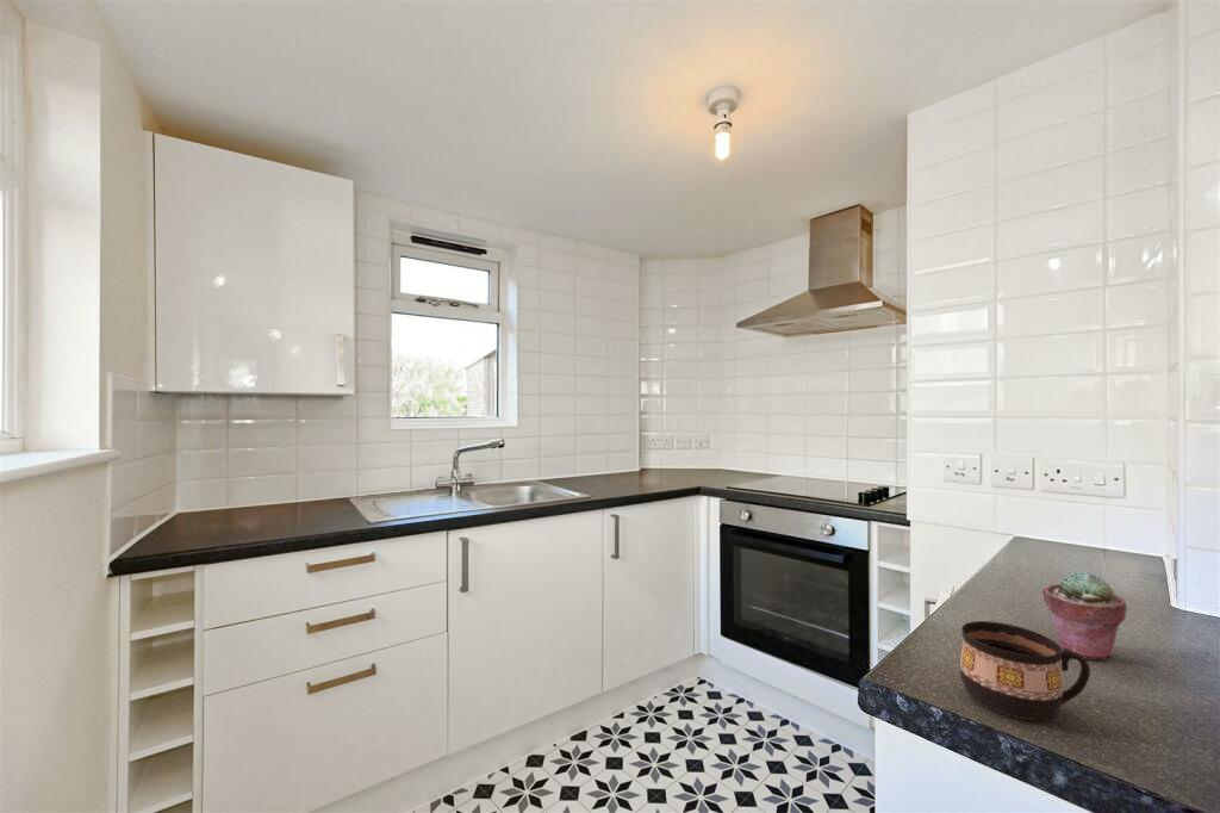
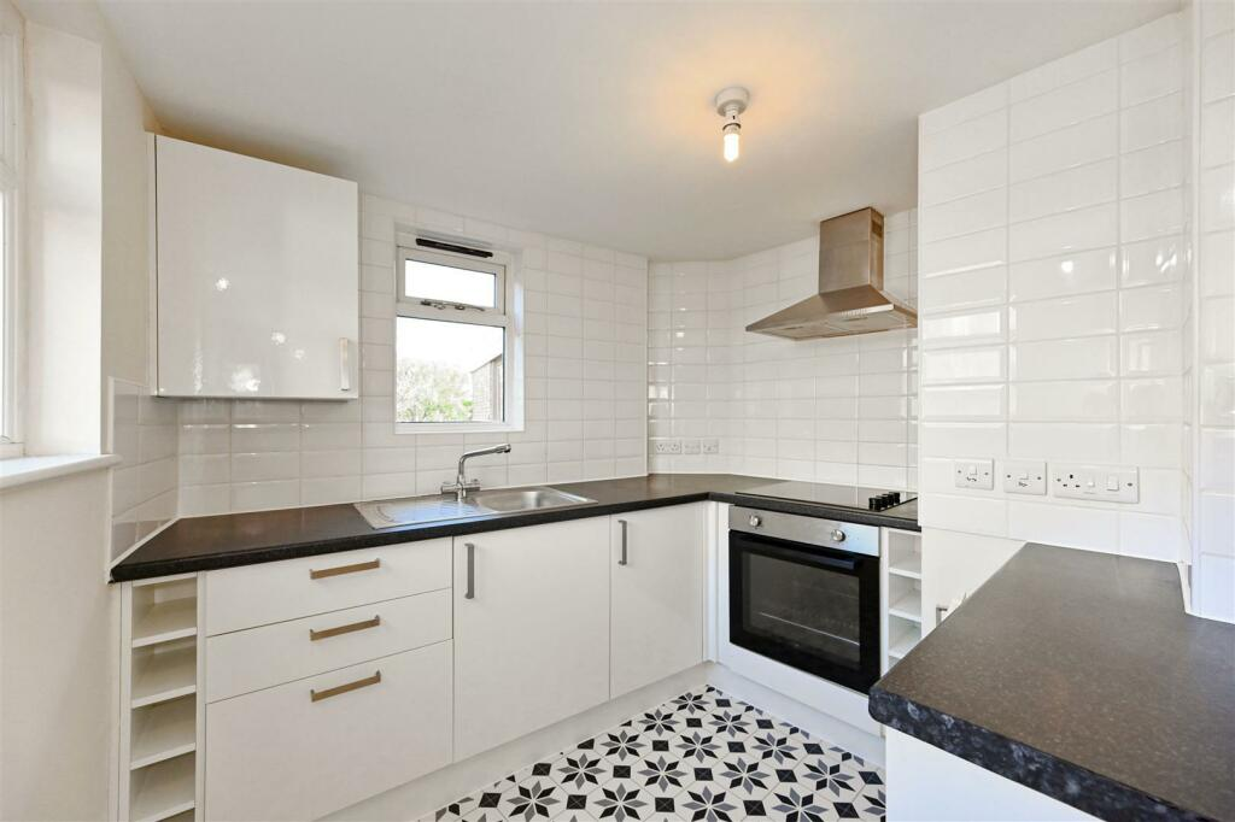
- potted succulent (1083, 610)
- cup (1014, 671)
